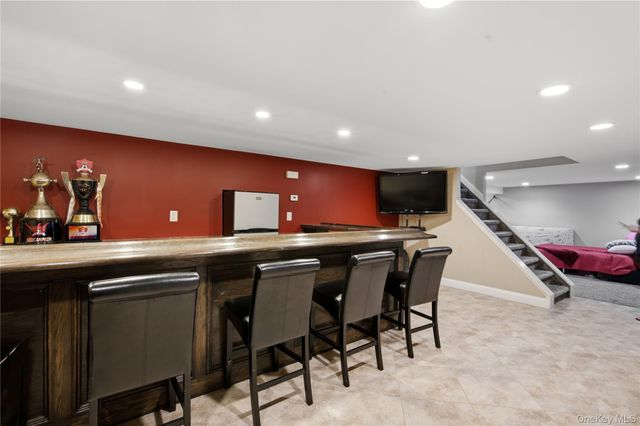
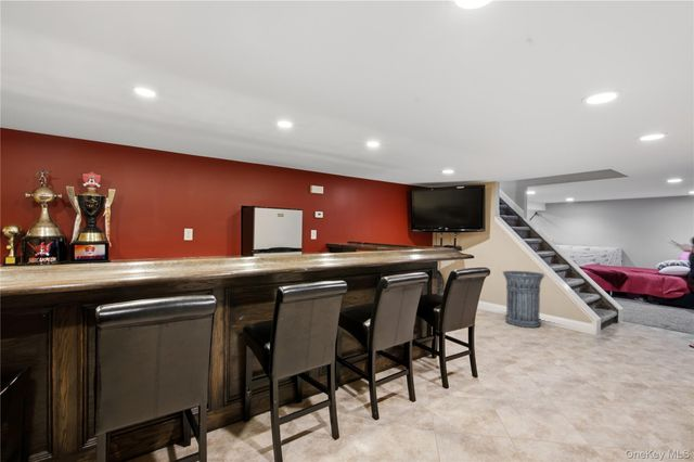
+ trash can (523, 298)
